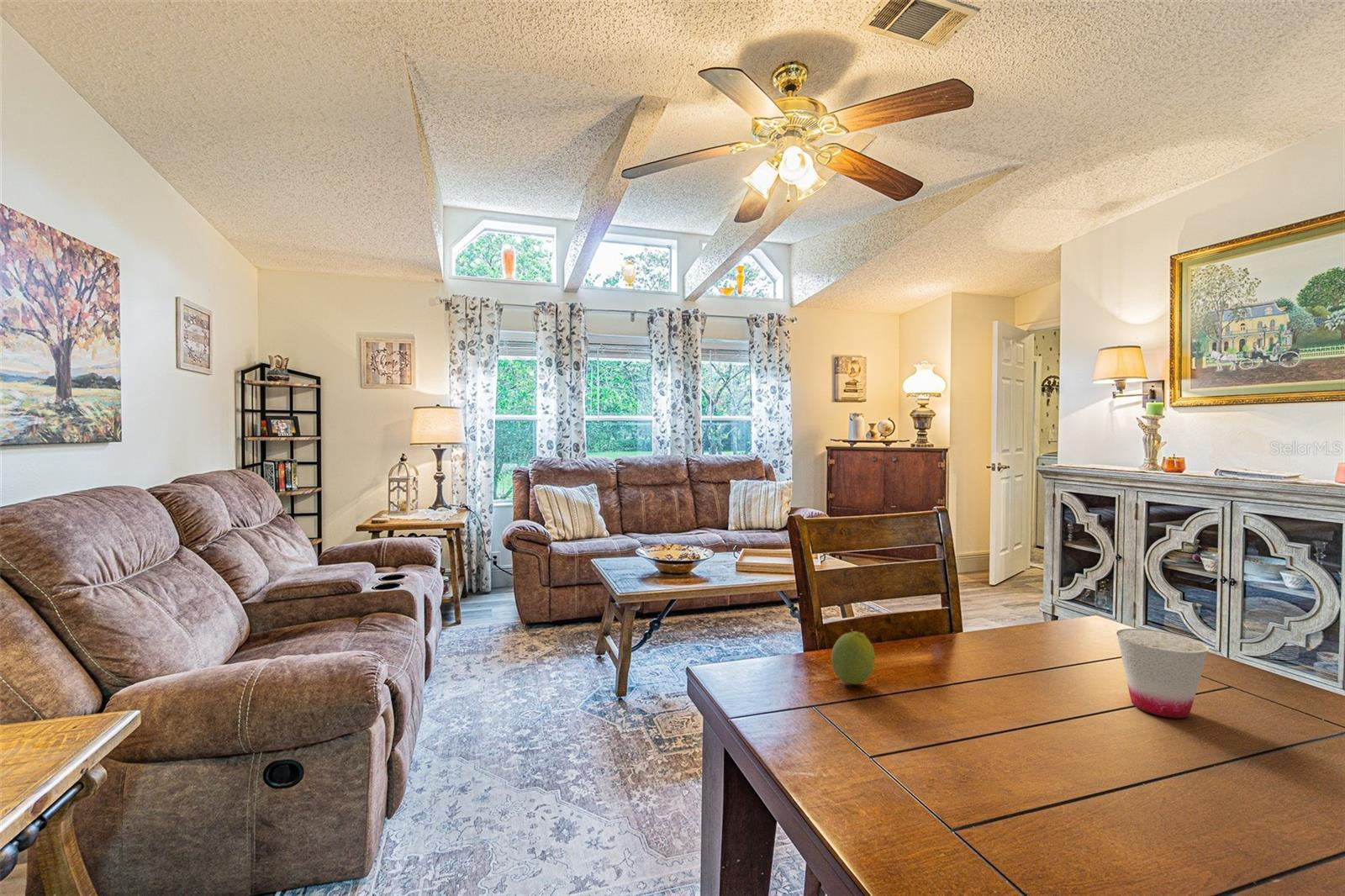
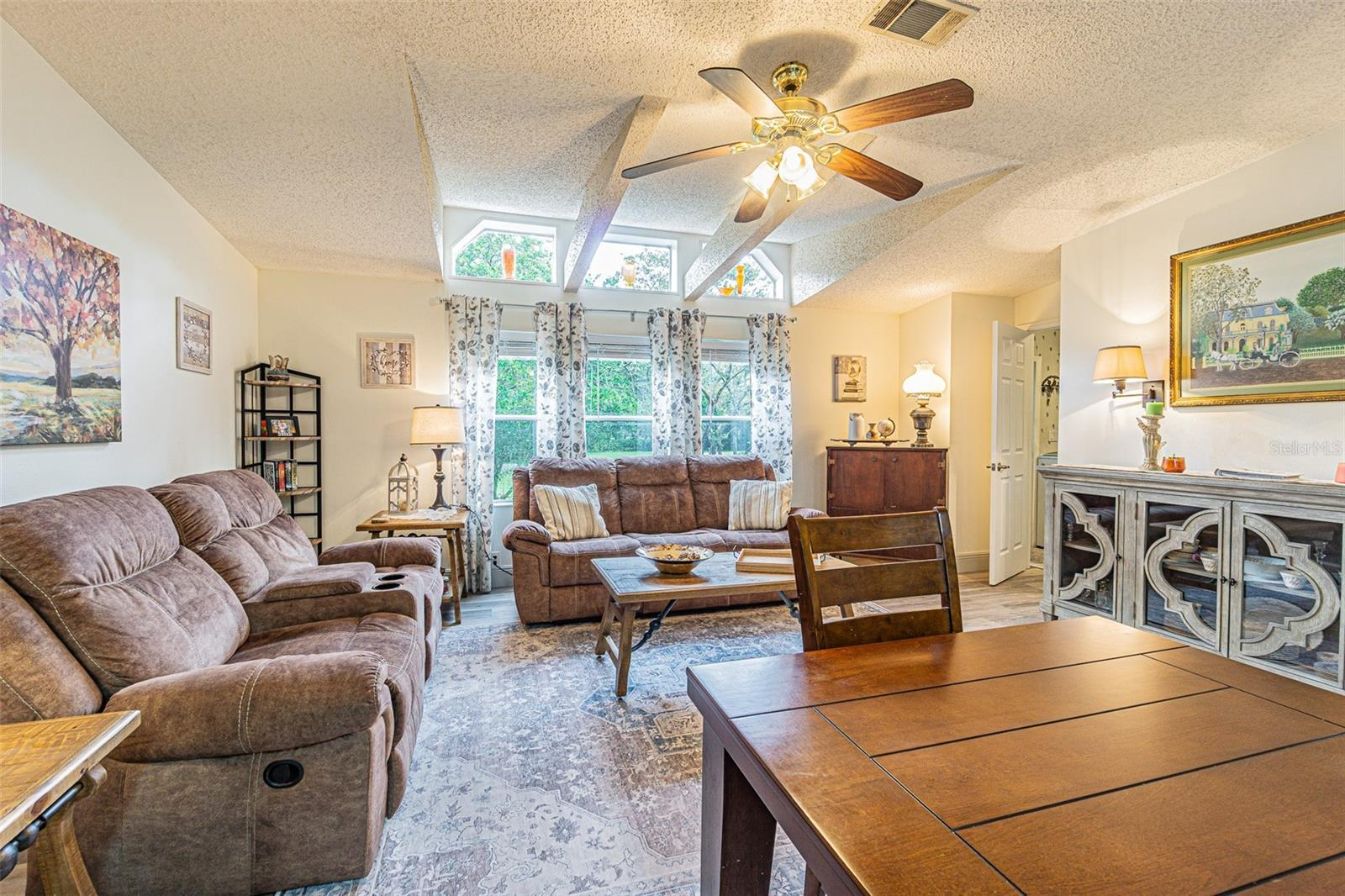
- fruit (852, 656)
- cup (1160, 674)
